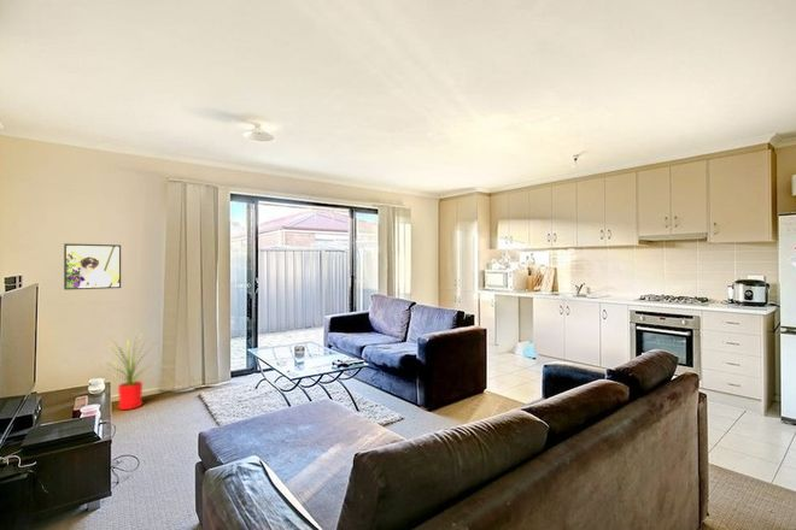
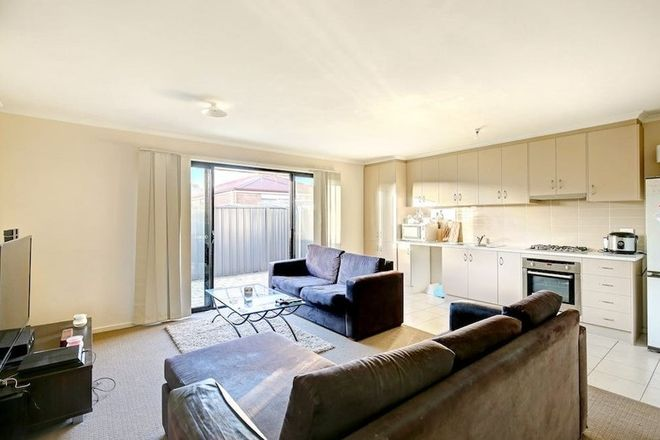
- house plant (129, 370)
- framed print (93, 266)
